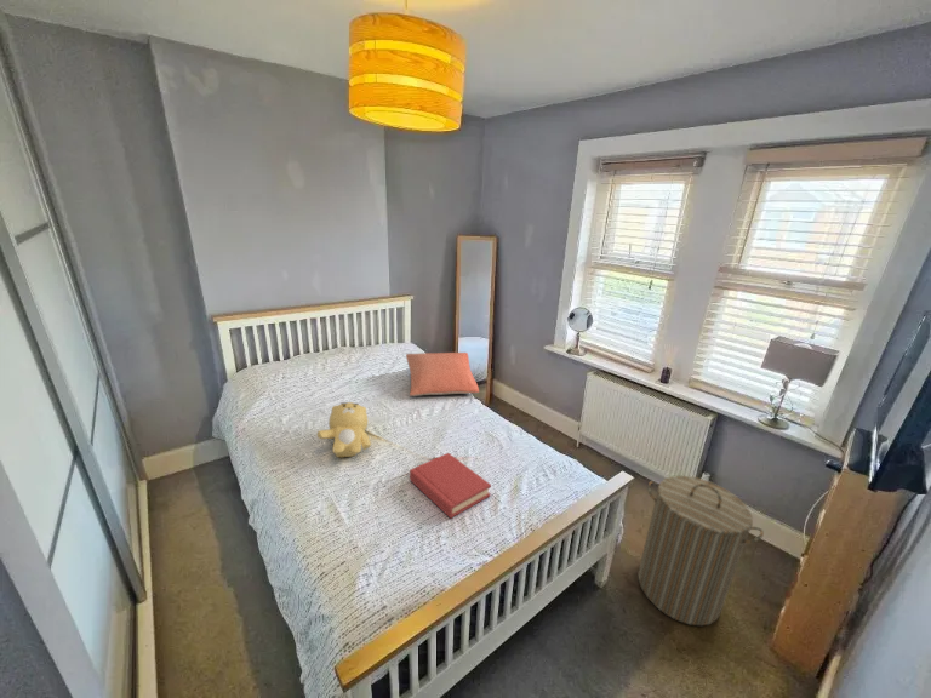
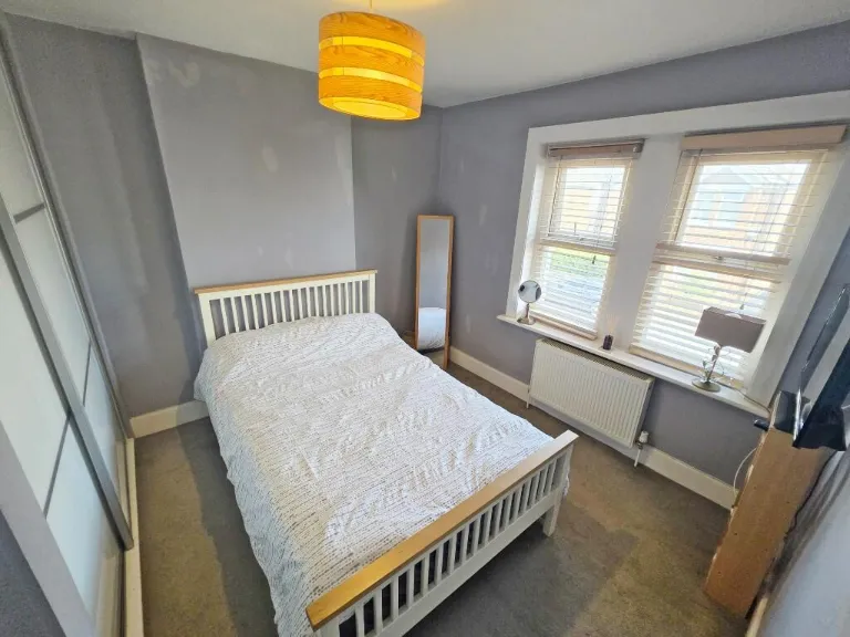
- laundry hamper (691, 540)
- hardback book (449, 482)
- pillow (440, 372)
- teddy bear (345, 428)
